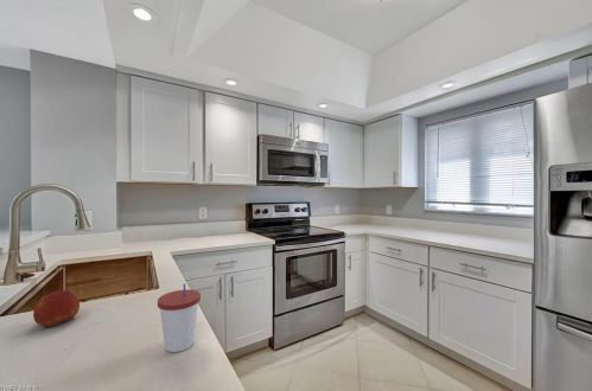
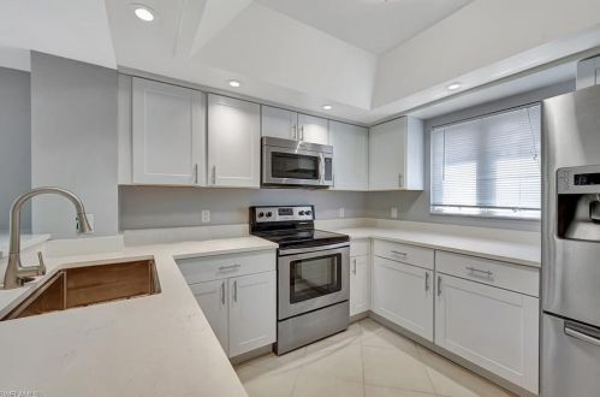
- cup (179, 314)
- fruit (57, 307)
